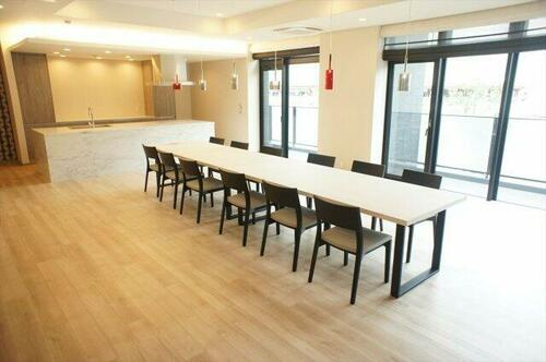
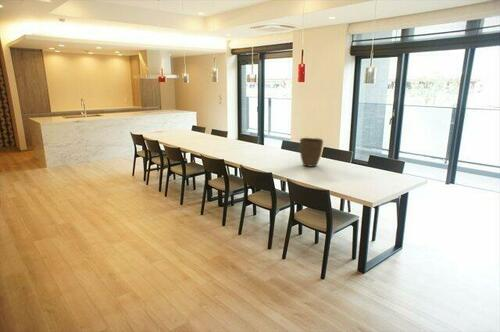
+ vase (311, 152)
